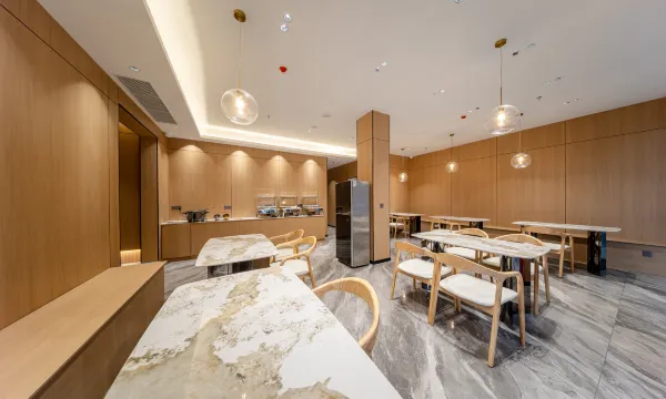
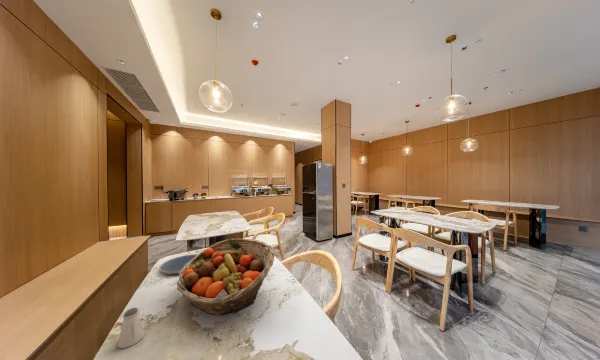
+ fruit basket (228, 270)
+ plate (184, 263)
+ saltshaker (131, 324)
